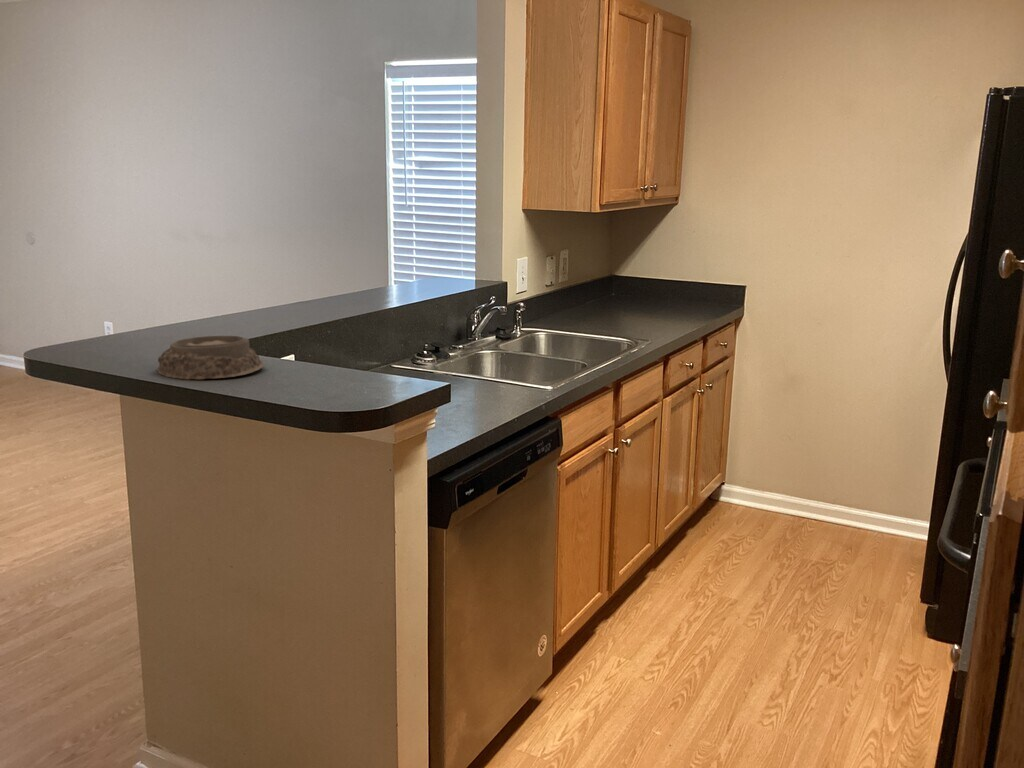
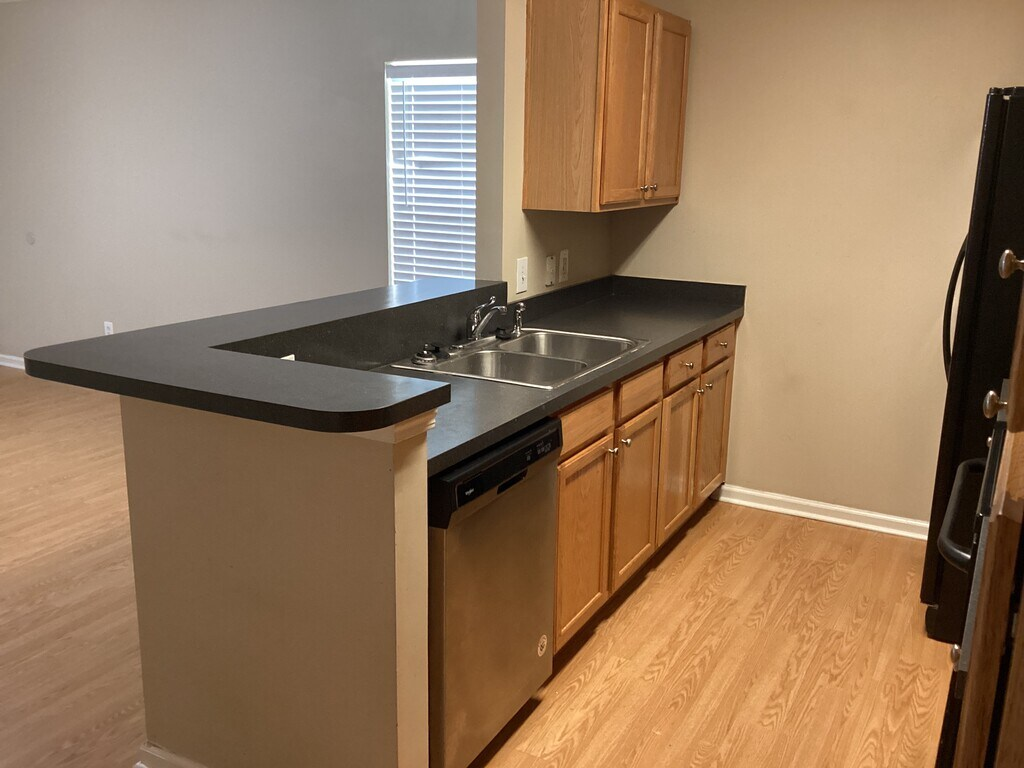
- mortar (210, 354)
